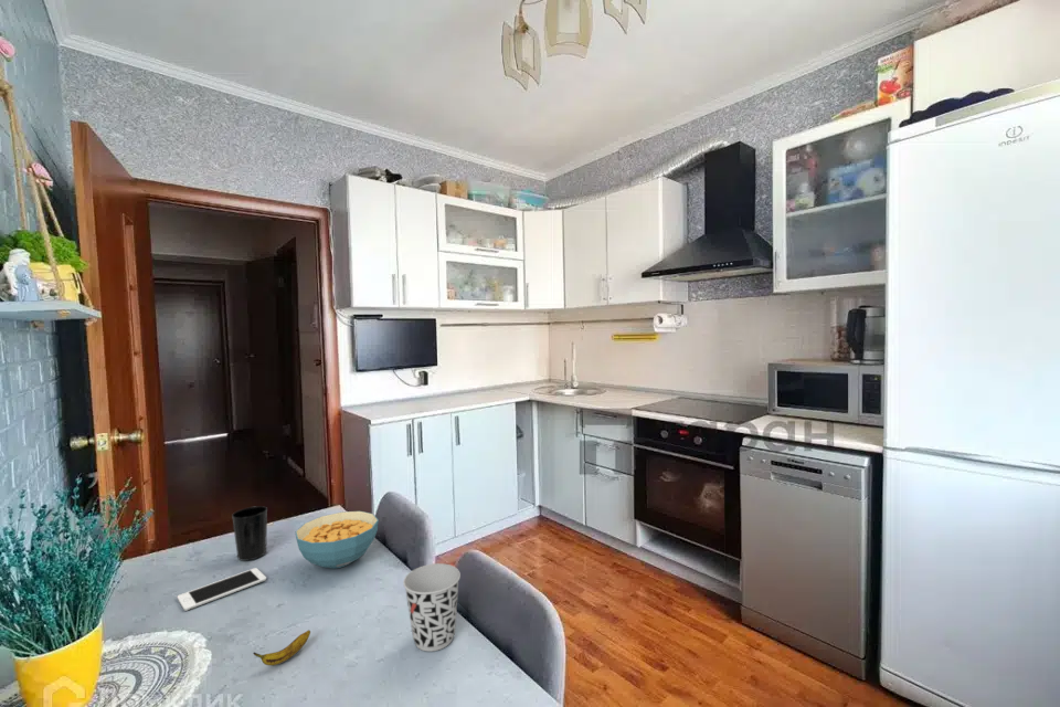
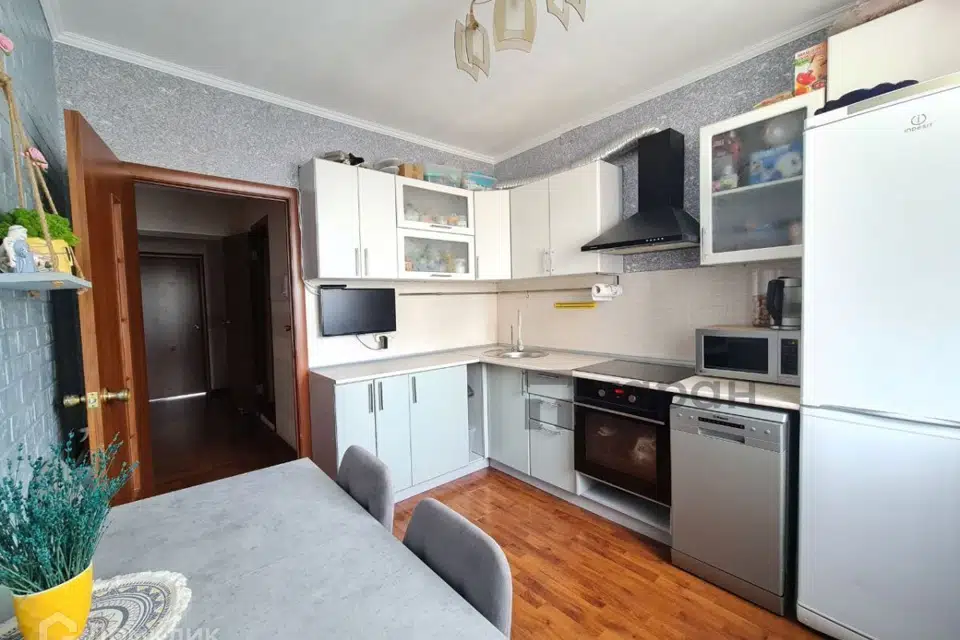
- cell phone (223, 588)
- cup (433, 608)
- cup (251, 534)
- cereal bowl (338, 544)
- banana (286, 648)
